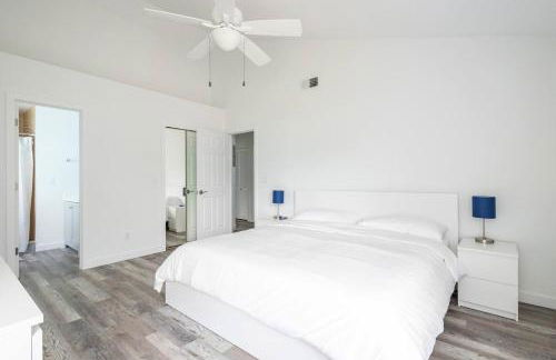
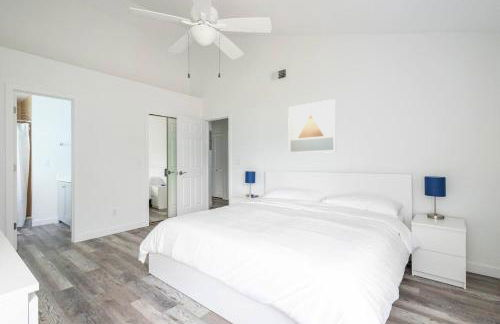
+ wall art (310, 128)
